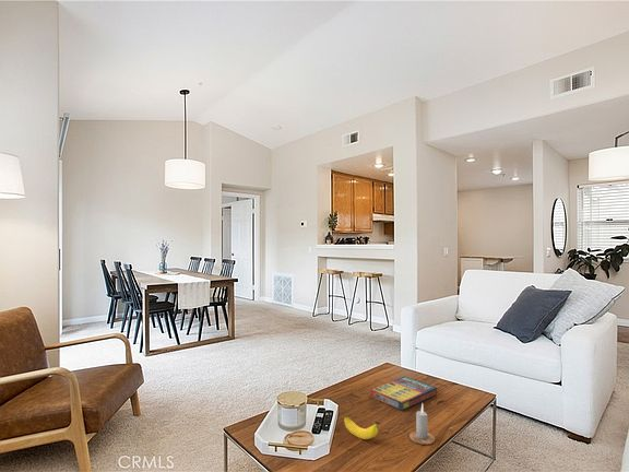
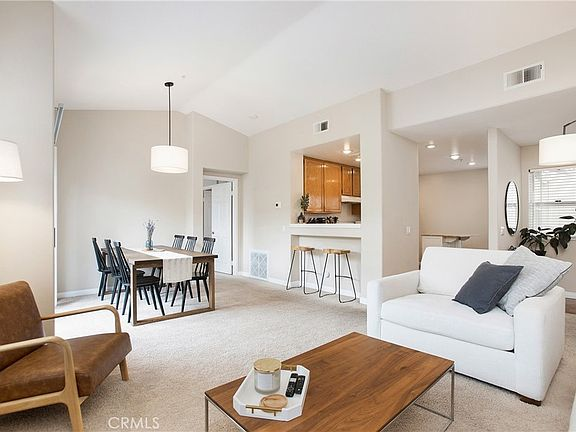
- candle (422, 420)
- banana (359, 427)
- game compilation box (403, 391)
